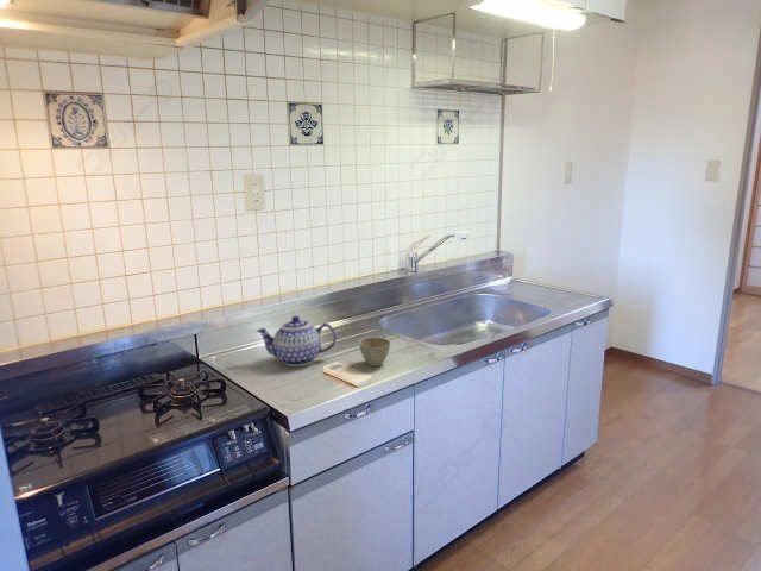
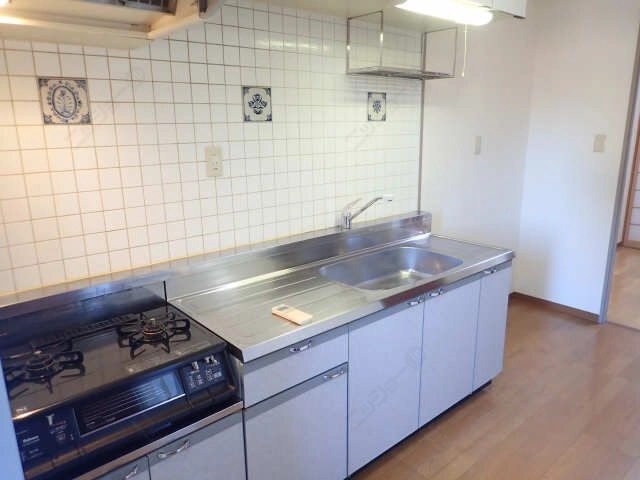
- teapot (296, 338)
- flower pot (375, 352)
